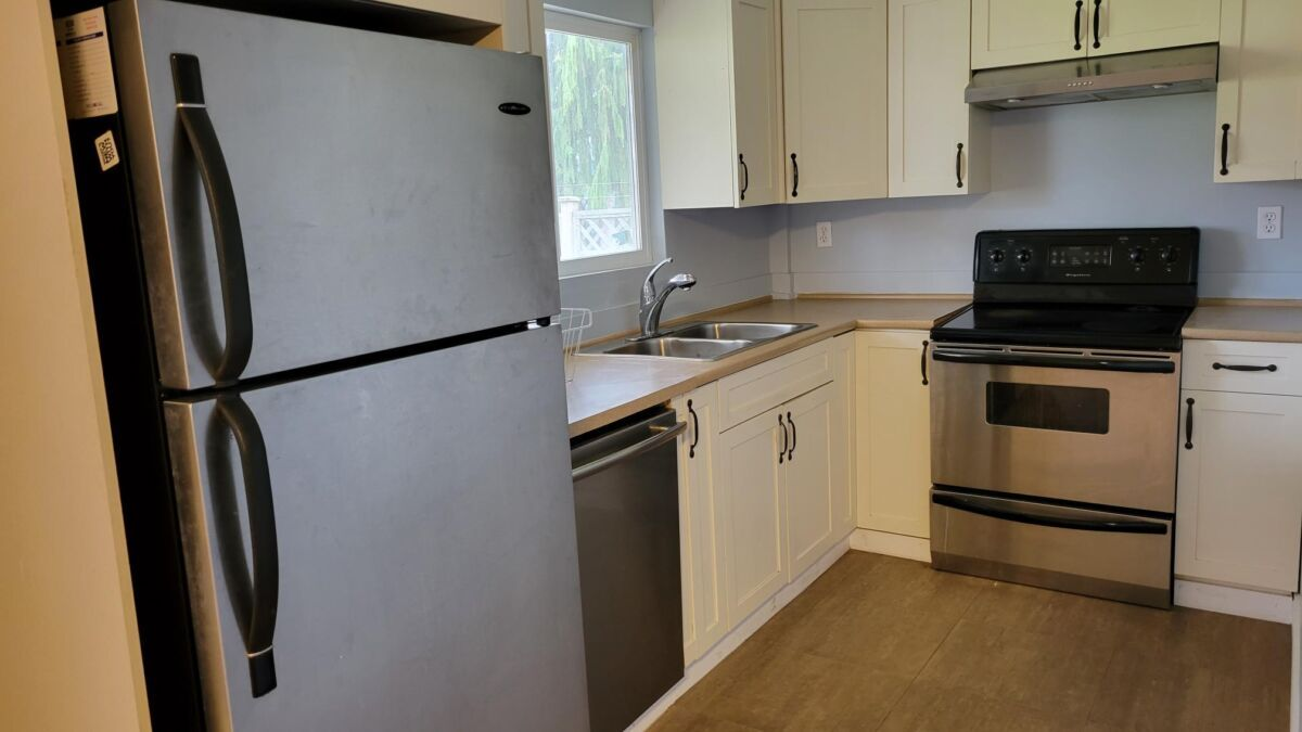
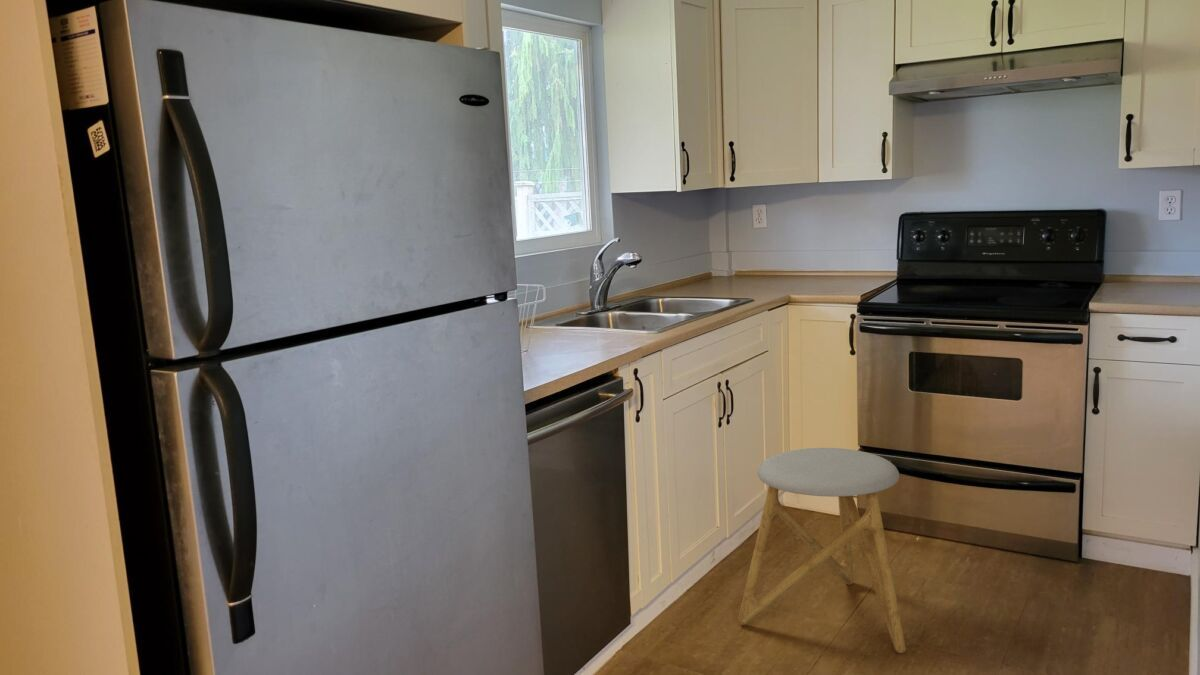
+ stool (837, 545)
